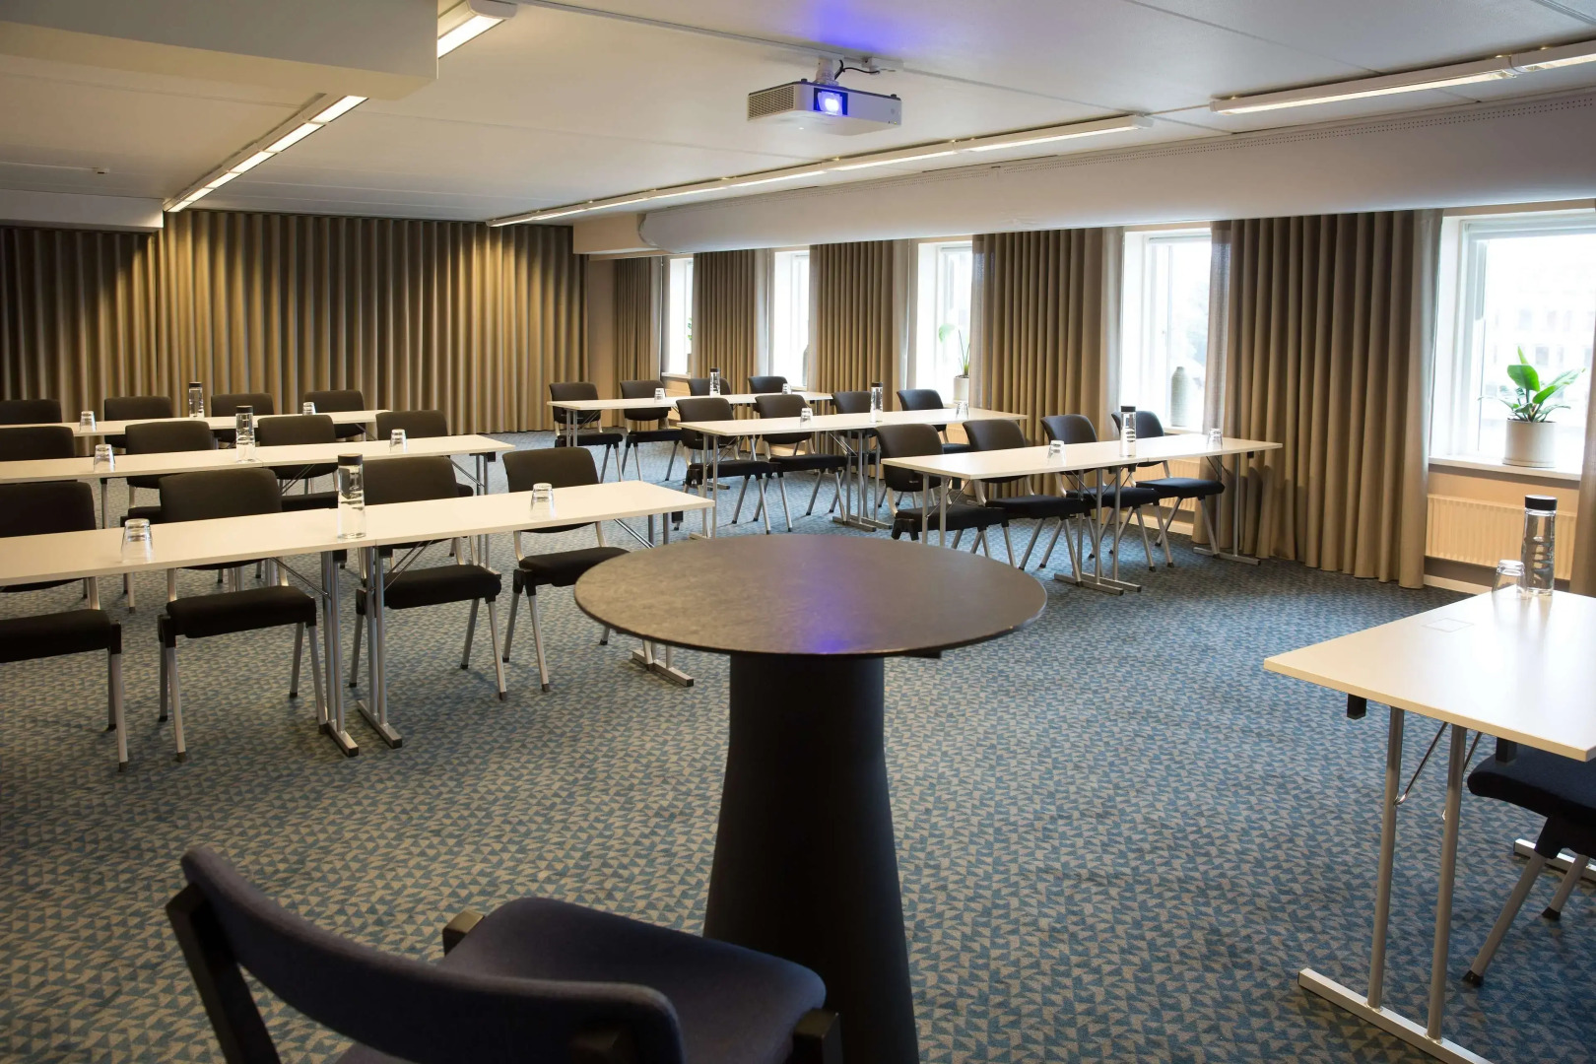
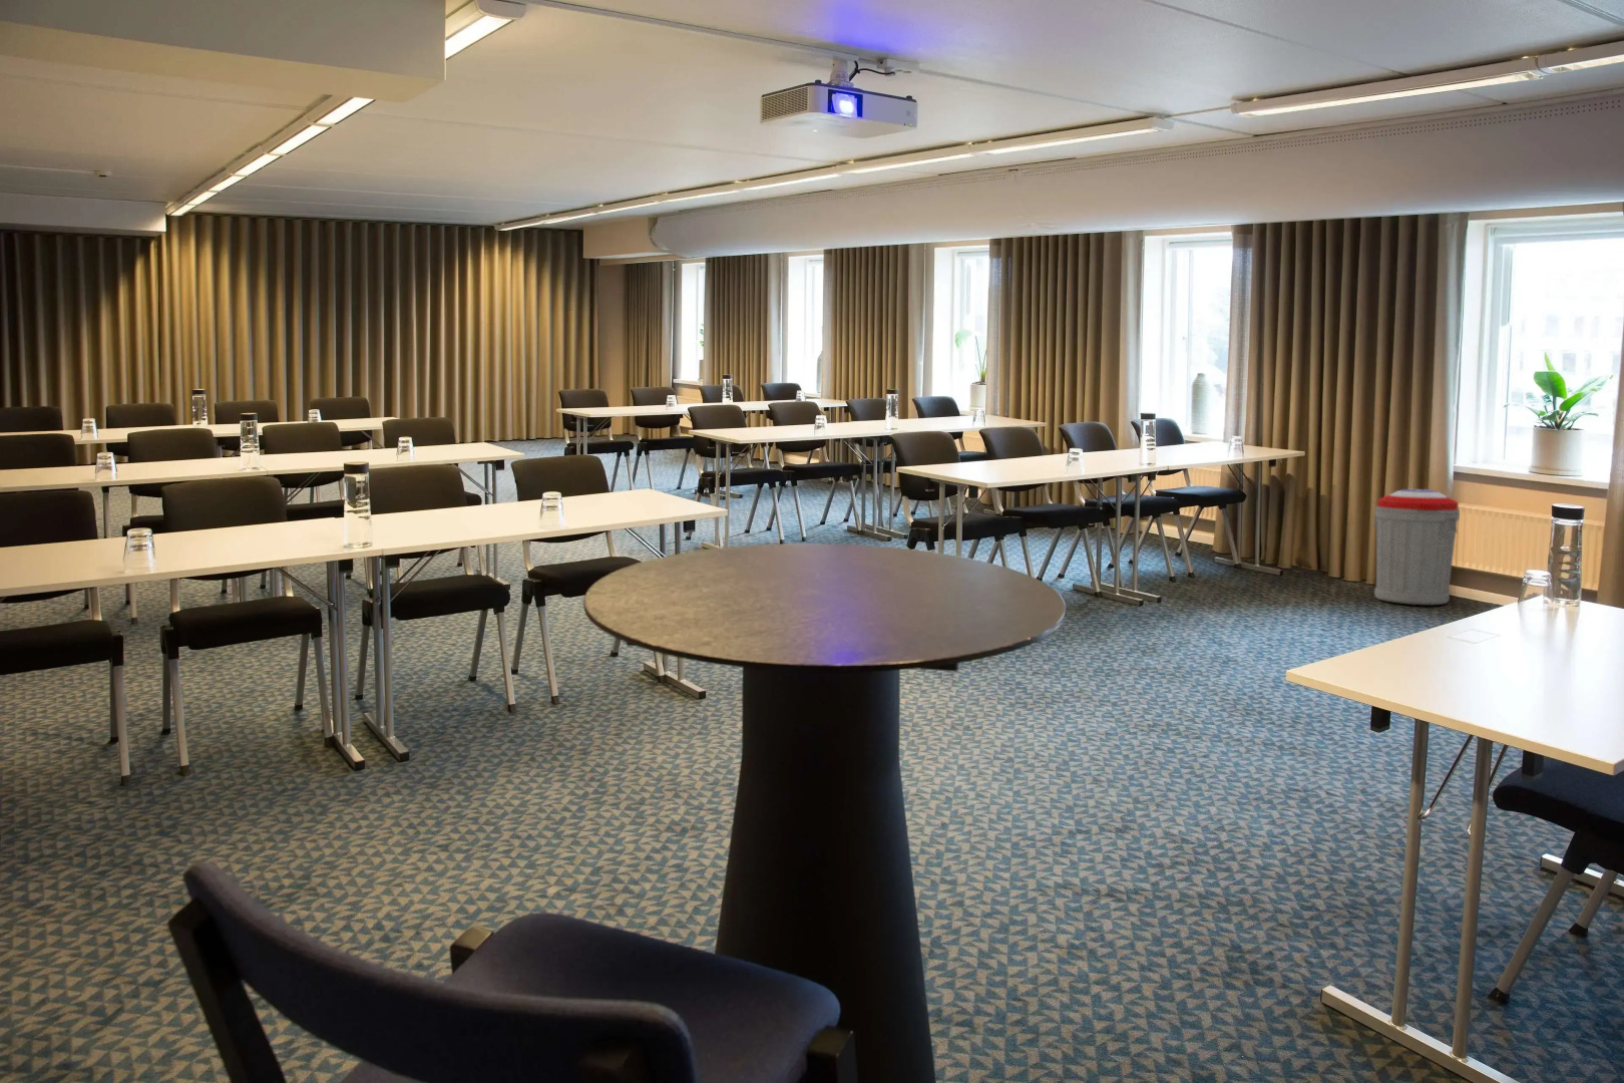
+ trash can (1415, 544)
